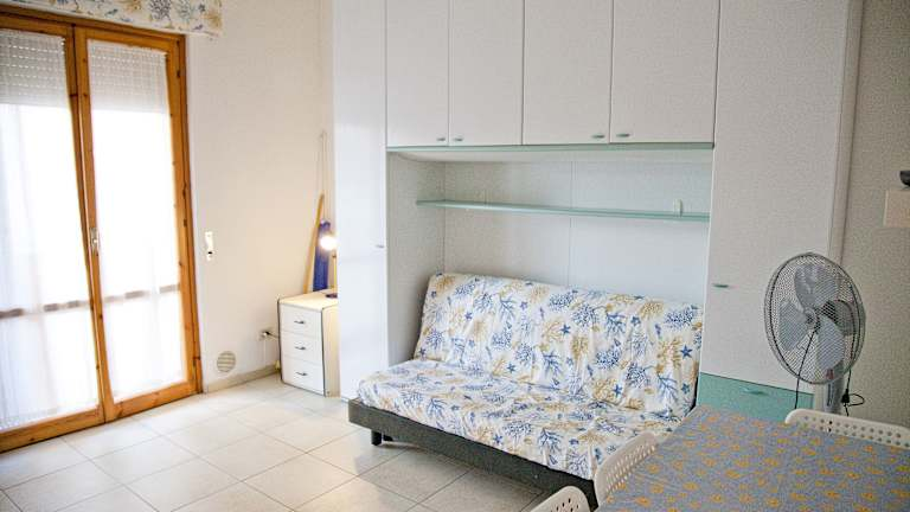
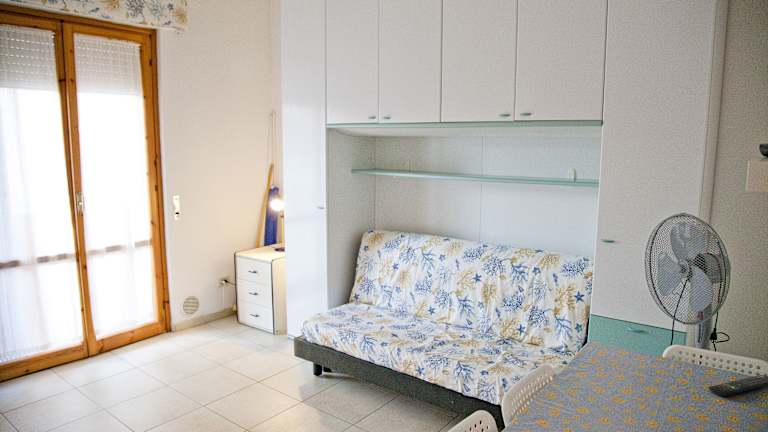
+ remote control (744, 385)
